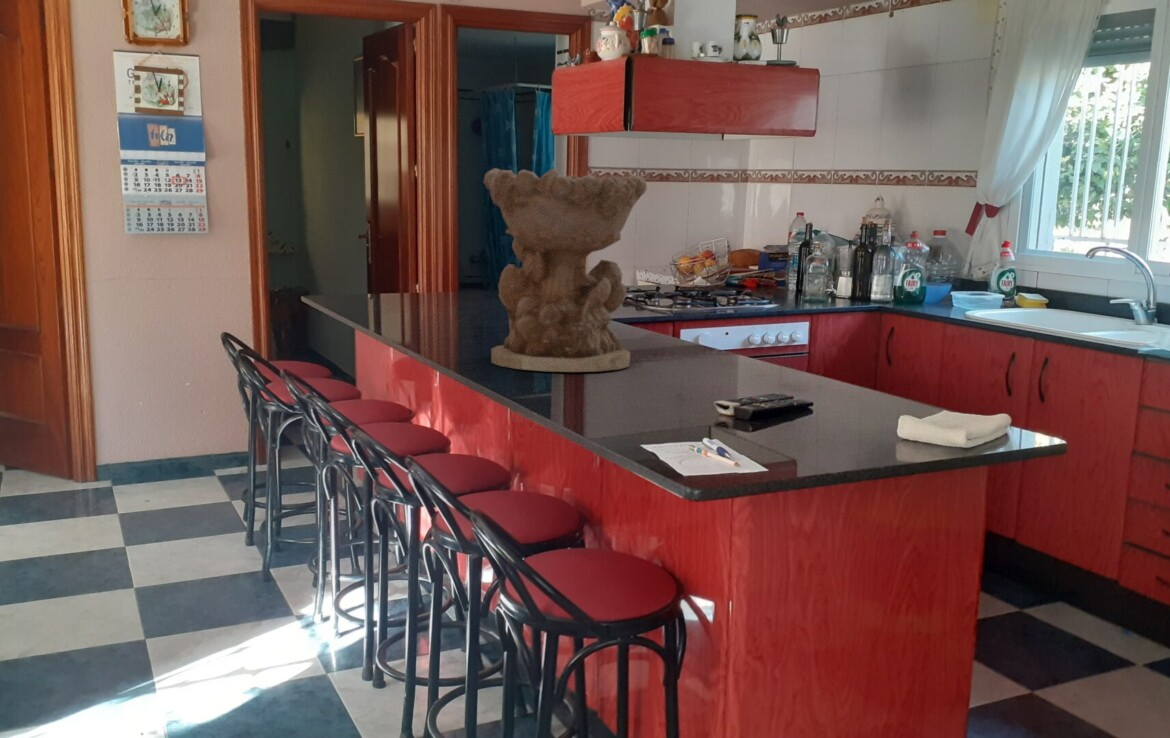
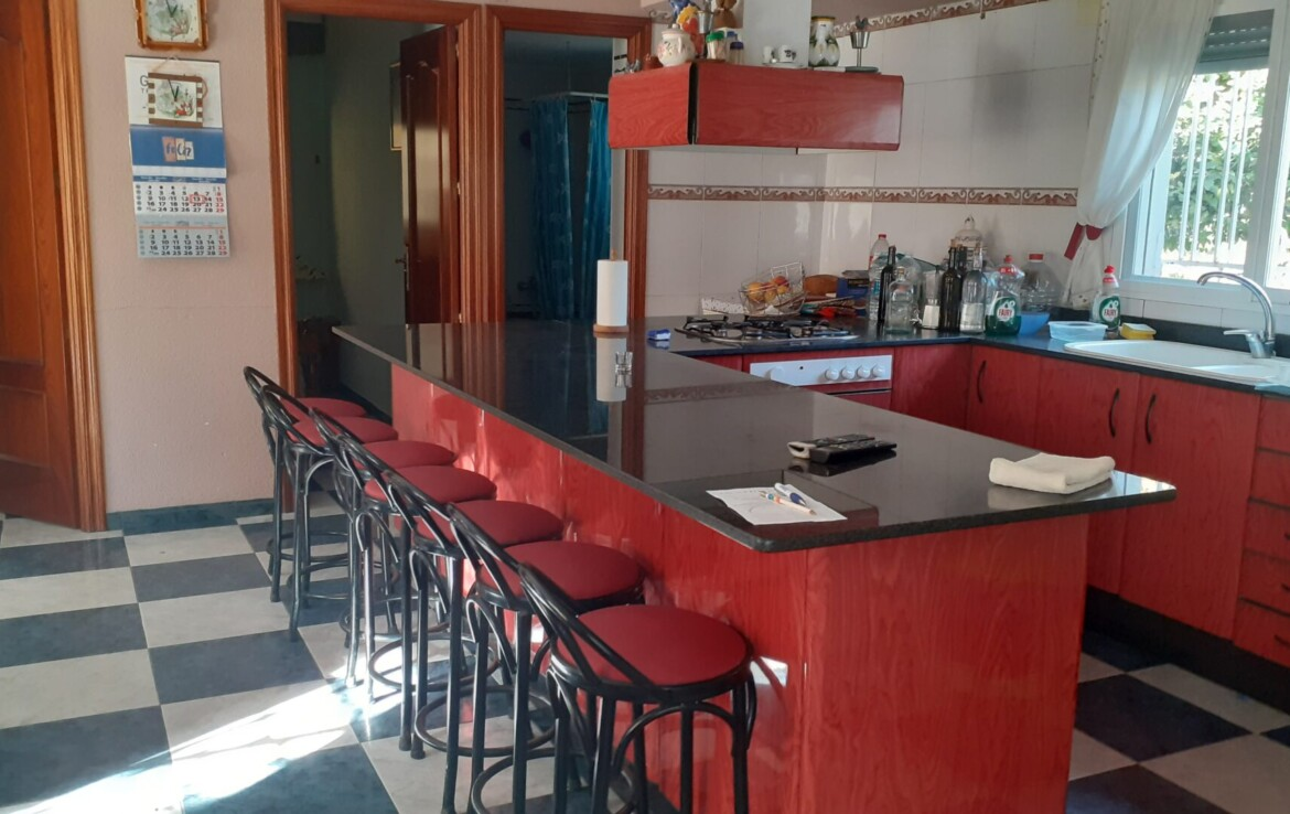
- decorative bowl (563, 267)
